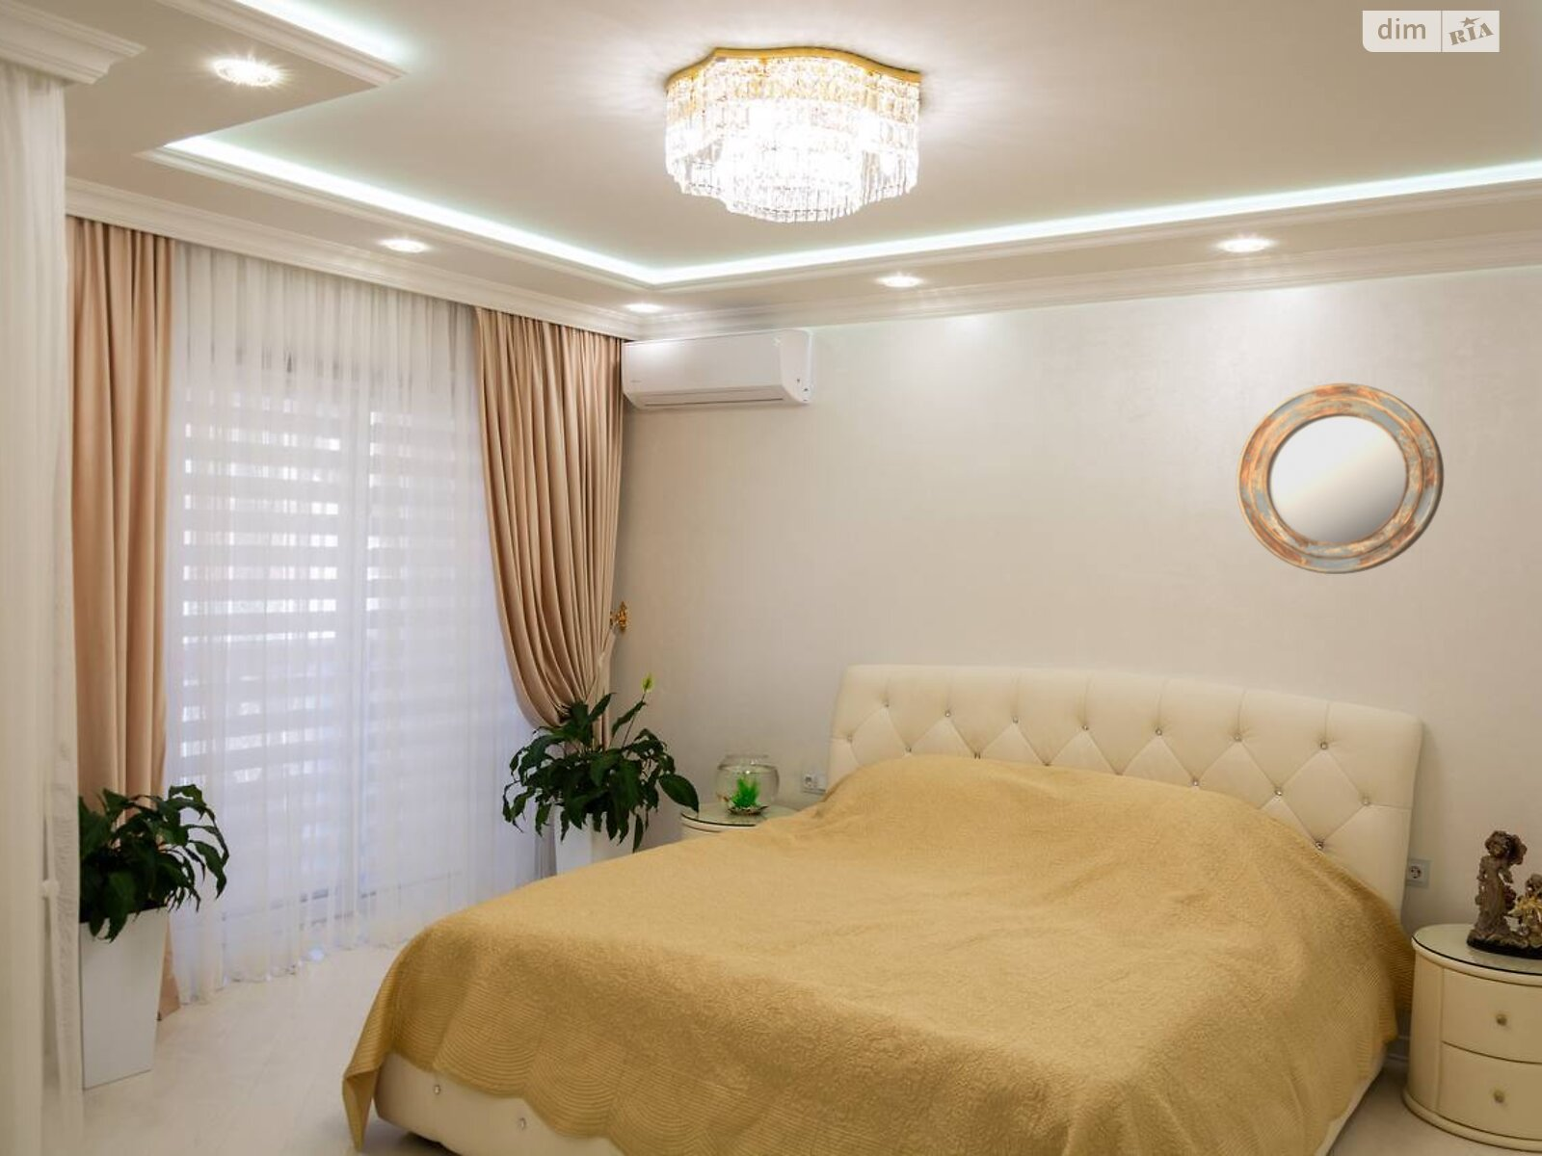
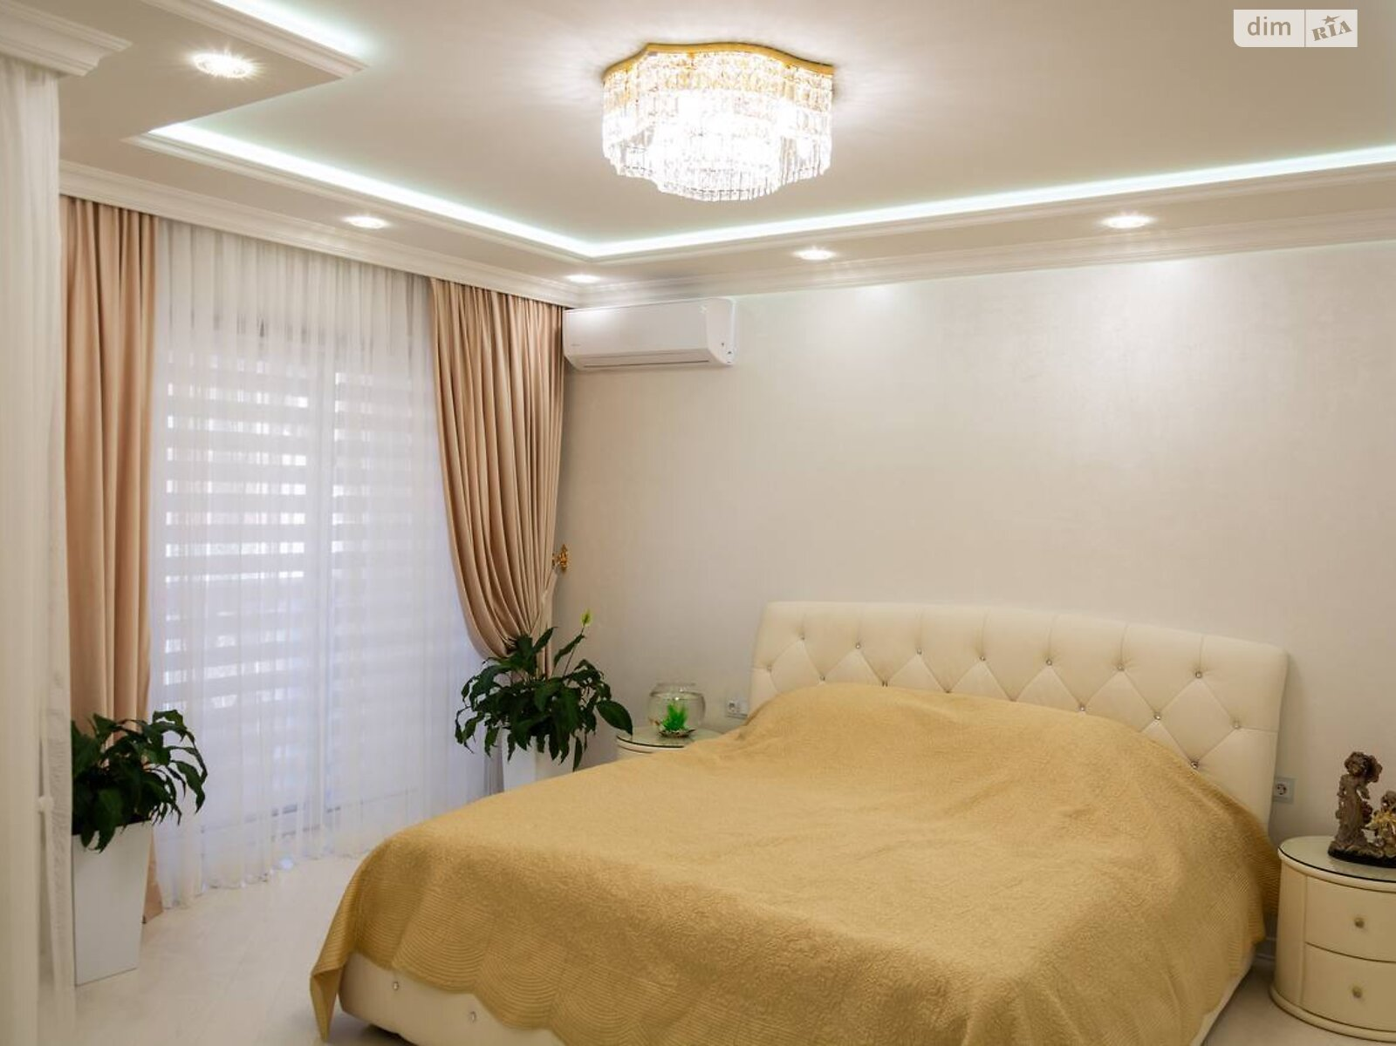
- home mirror (1336, 478)
